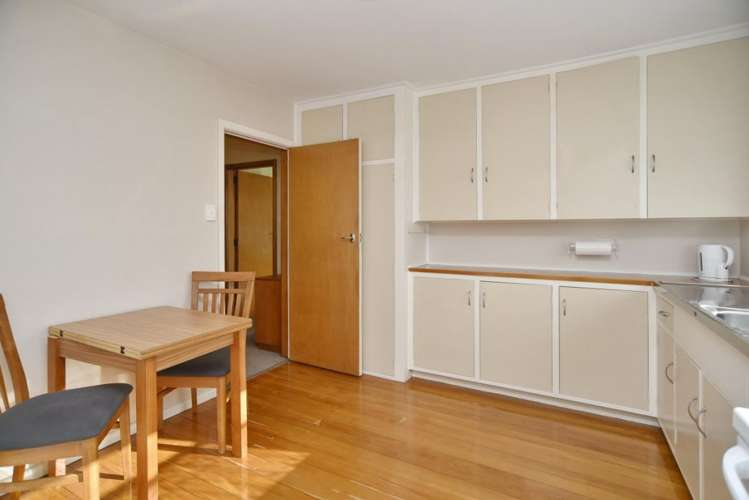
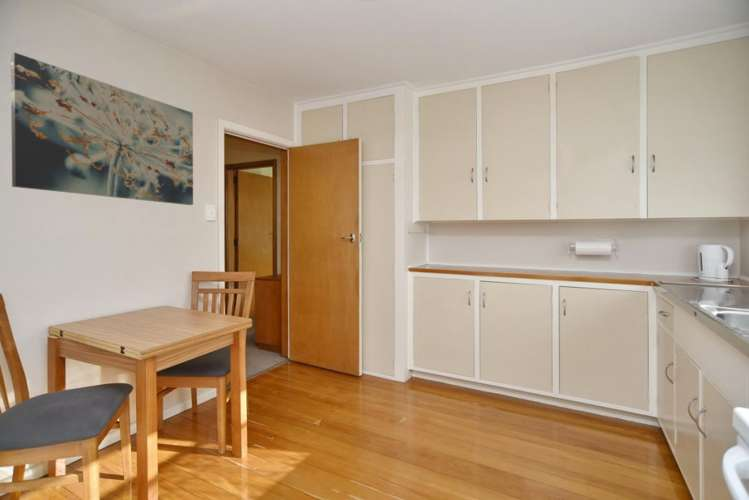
+ wall art (118, 143)
